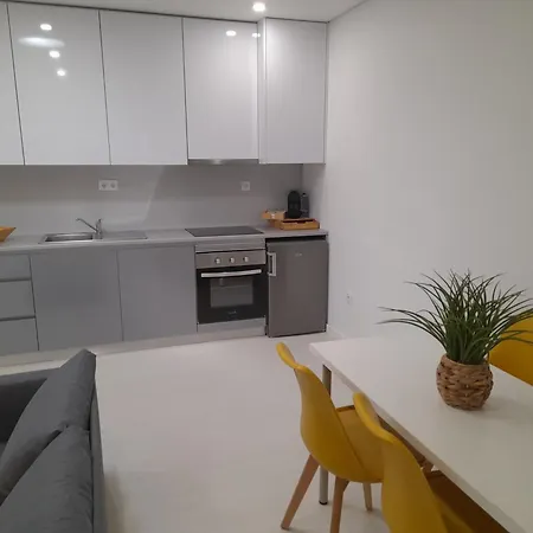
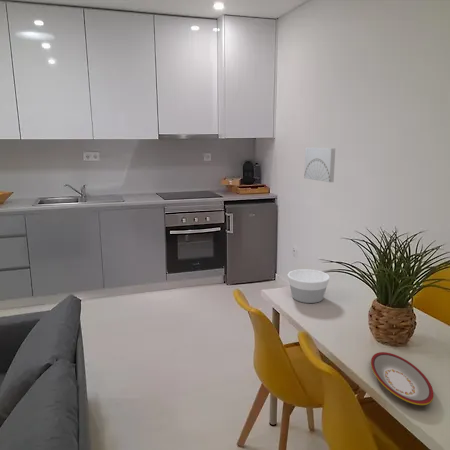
+ plate (399, 378)
+ wall art (318, 164)
+ bowl (307, 286)
